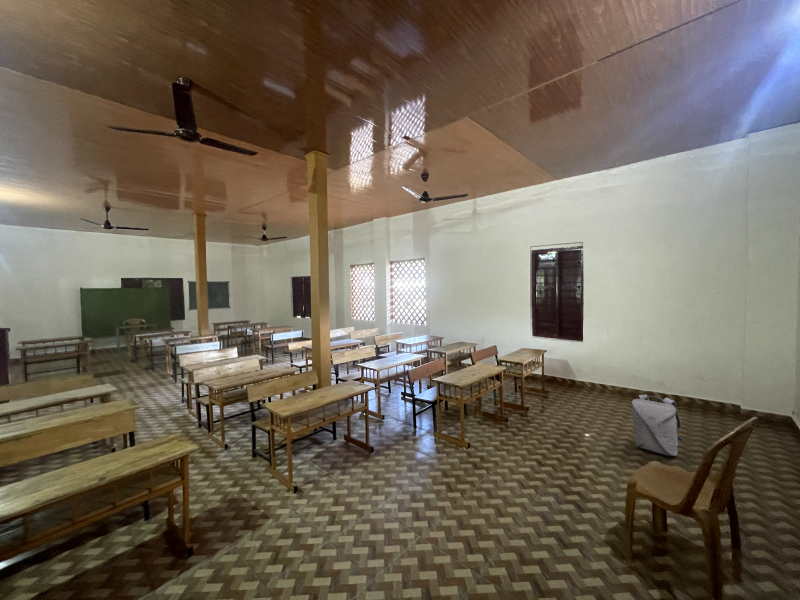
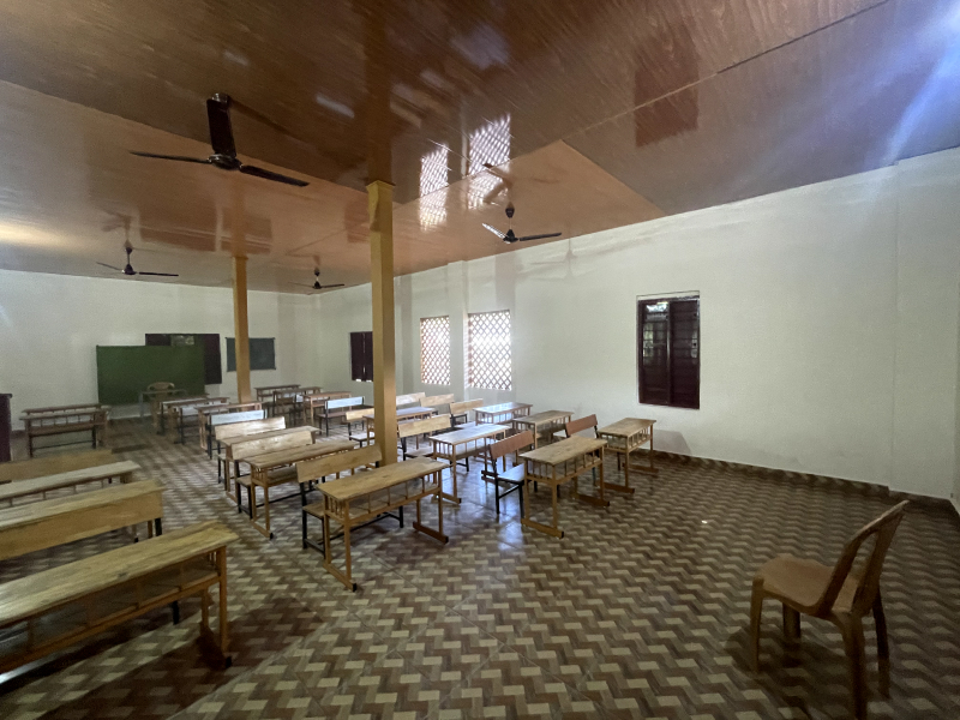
- backpack (656, 422)
